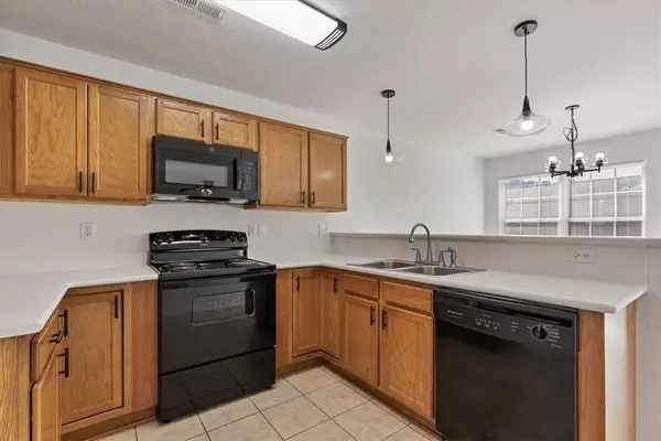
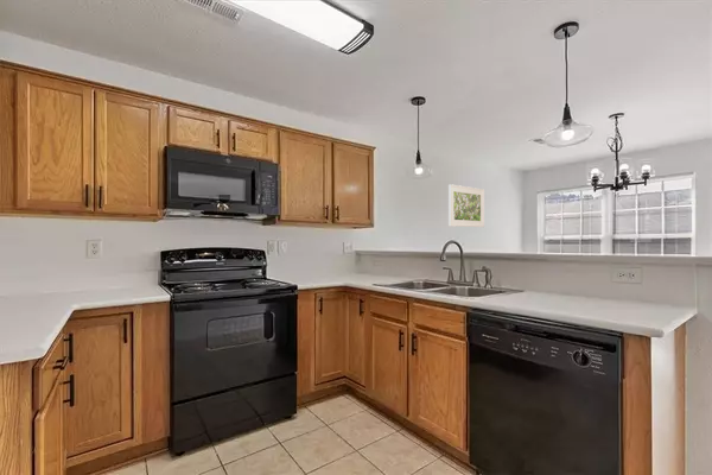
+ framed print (466, 207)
